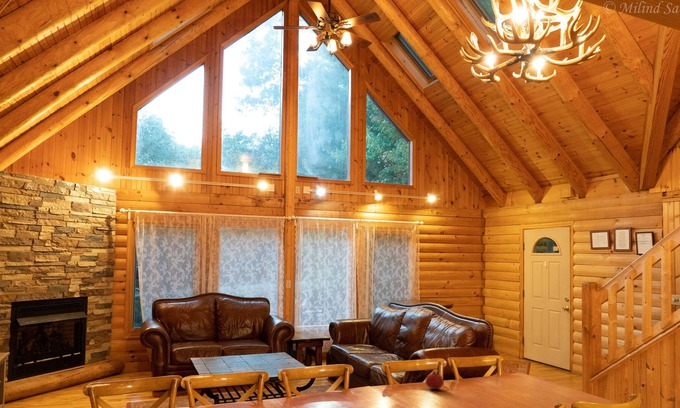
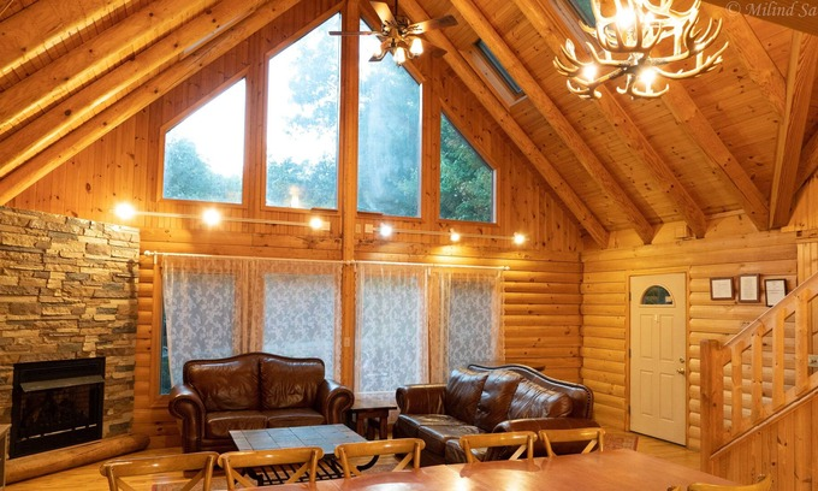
- fruit (434, 379)
